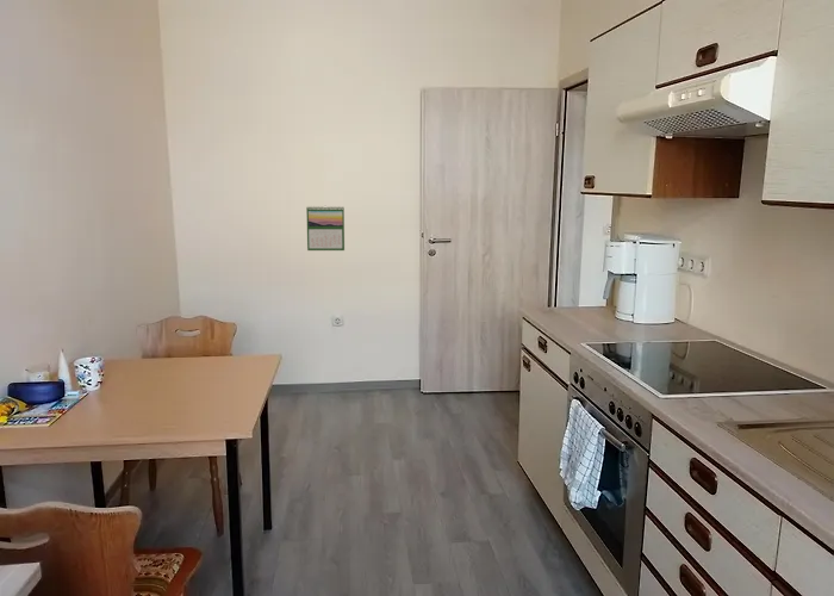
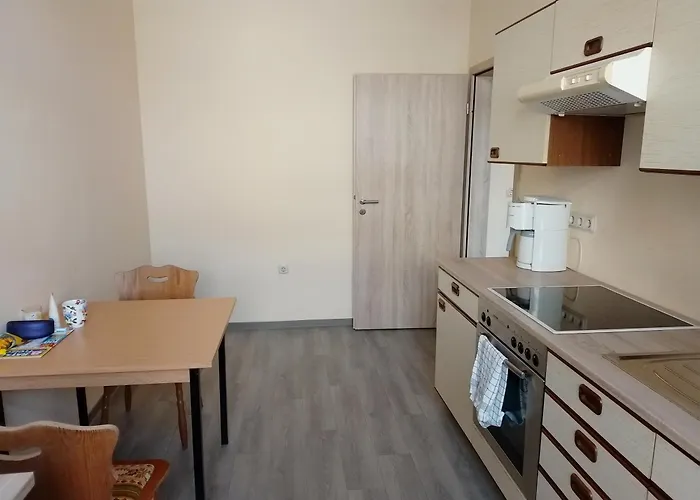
- calendar (325, 228)
